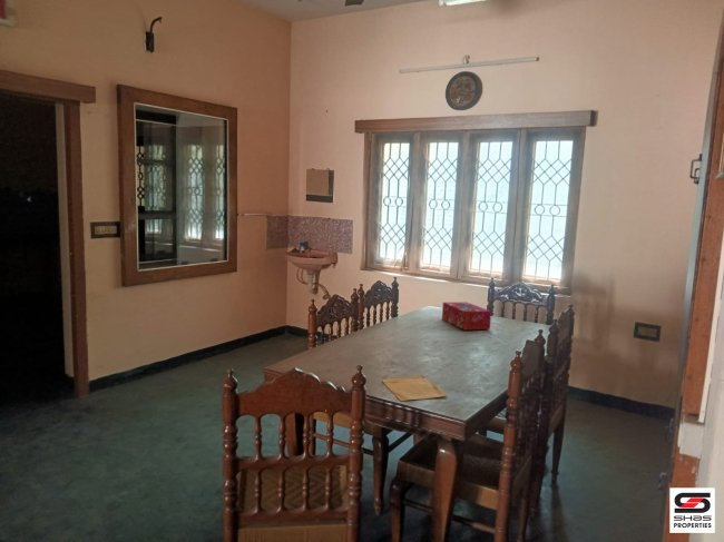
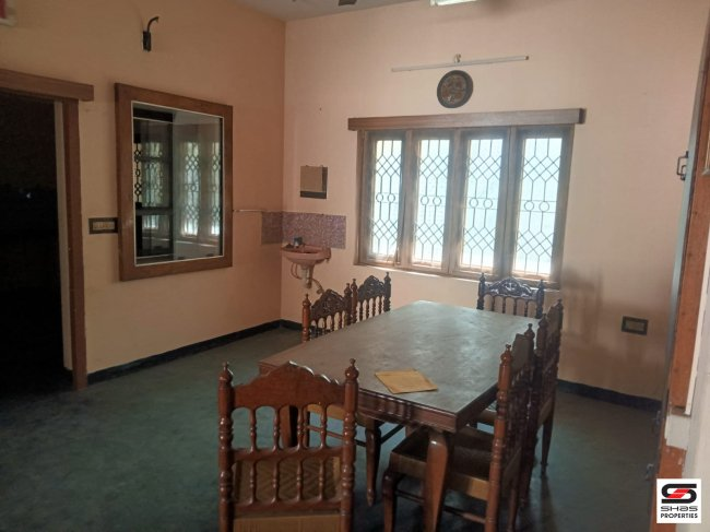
- tissue box (466, 315)
